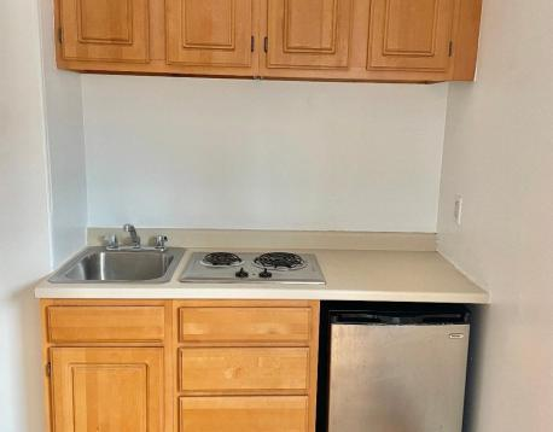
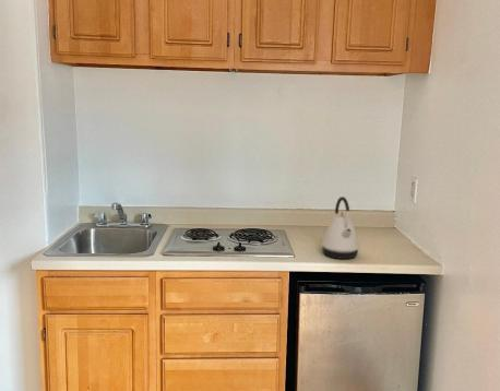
+ kettle (342, 226)
